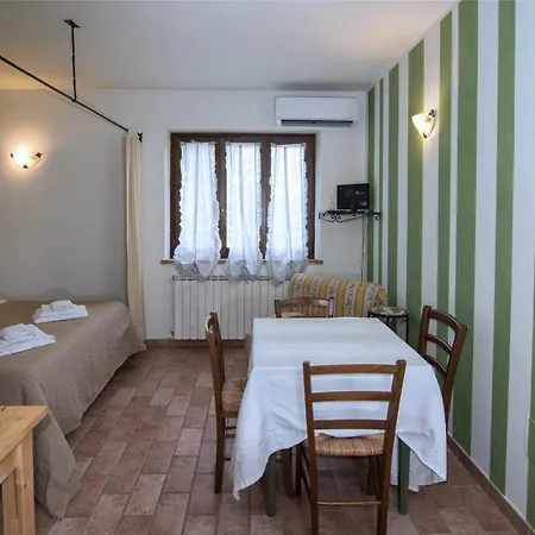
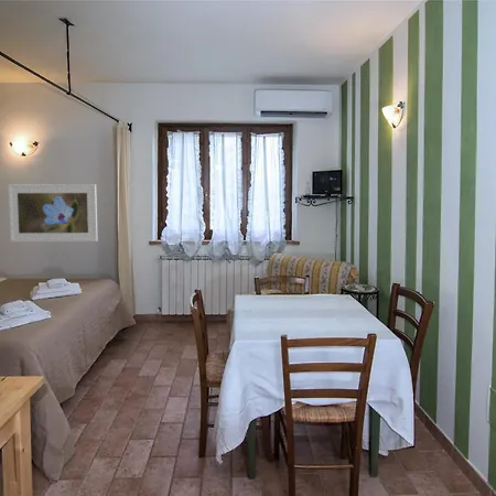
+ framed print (53, 213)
